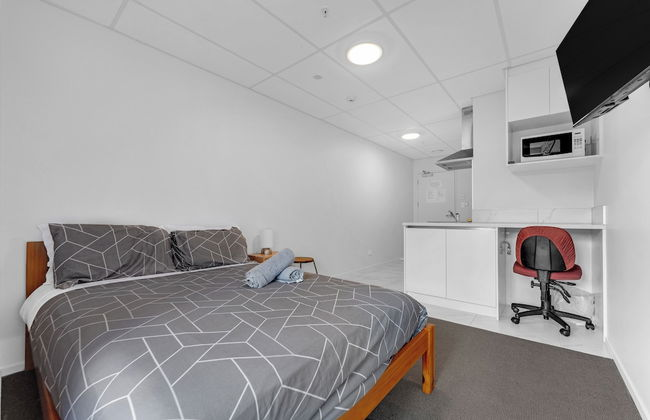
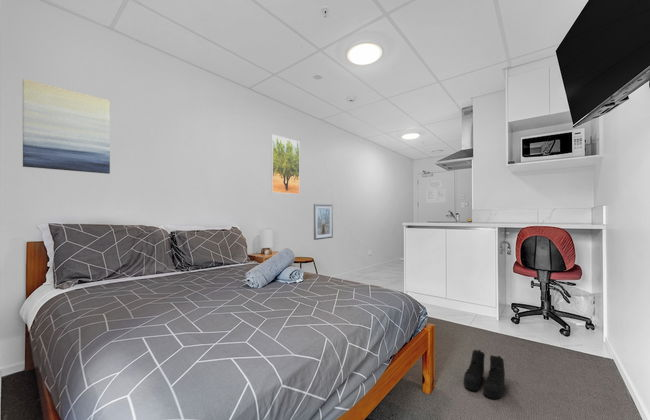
+ picture frame (323, 221)
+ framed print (286, 165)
+ wall art (69, 130)
+ boots (483, 370)
